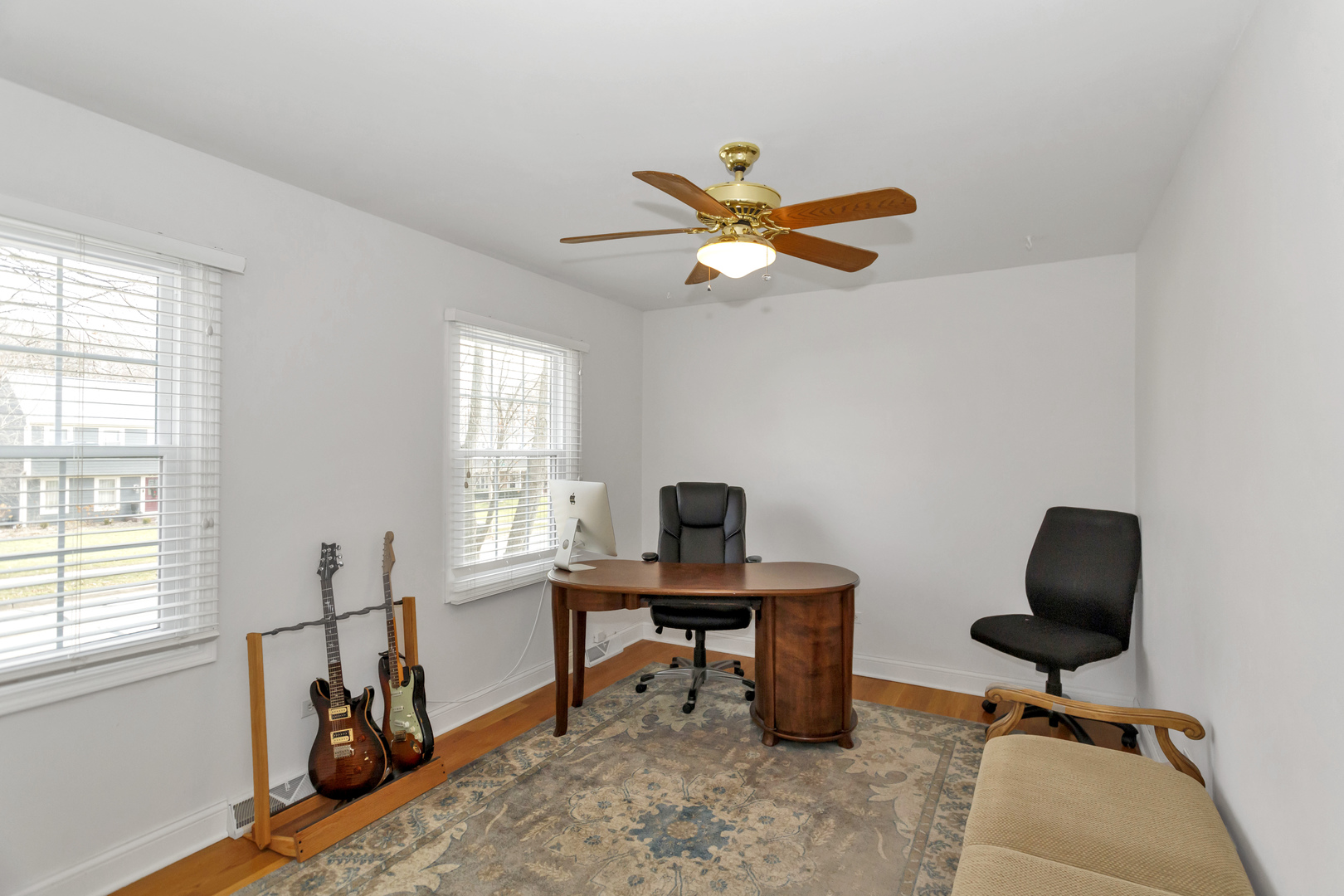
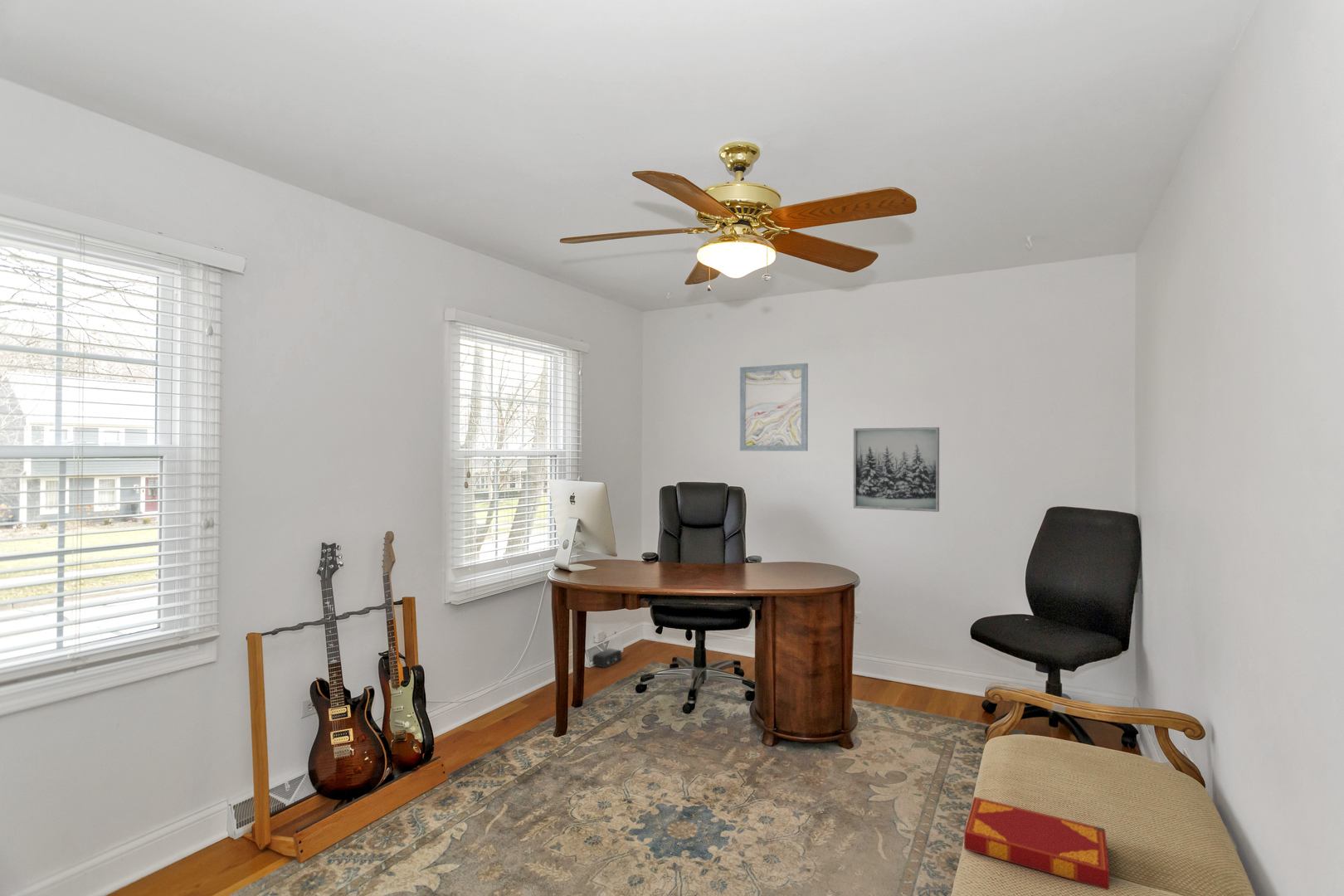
+ speaker (606, 657)
+ hardback book (1035, 839)
+ wall art (895, 469)
+ wall art (772, 407)
